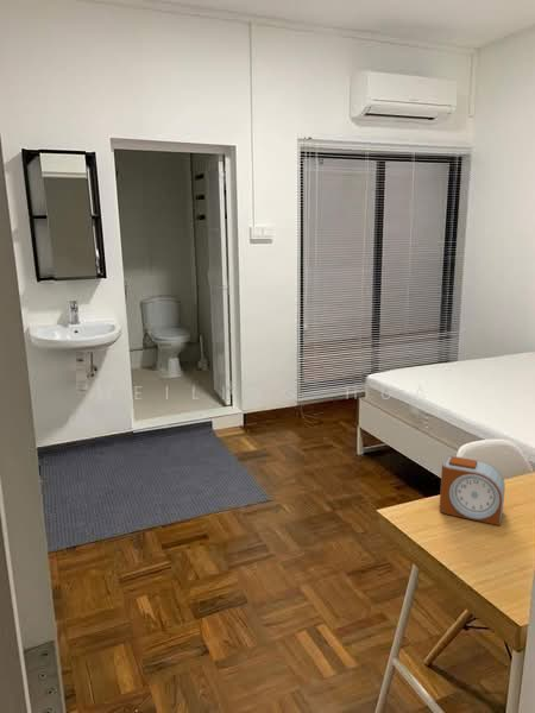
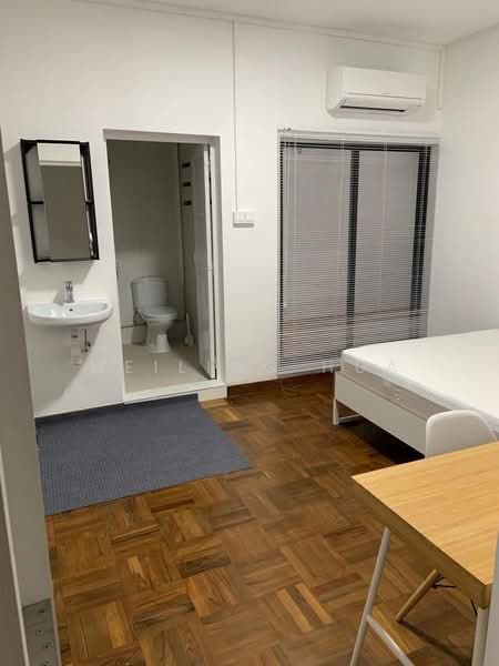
- alarm clock (472, 487)
